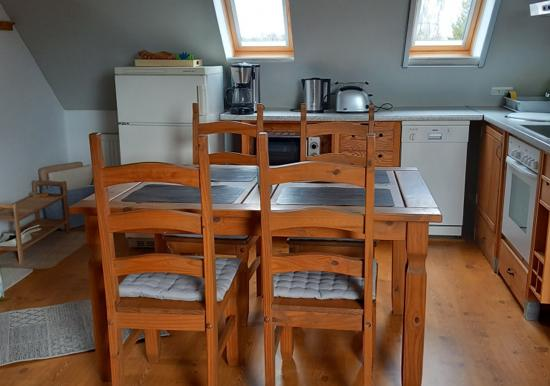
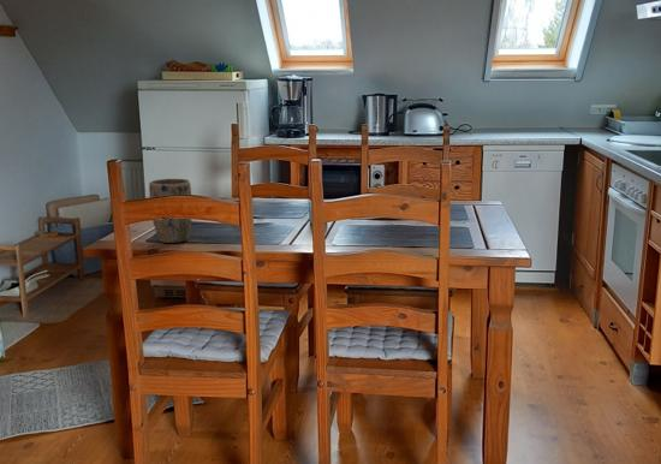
+ plant pot (171, 219)
